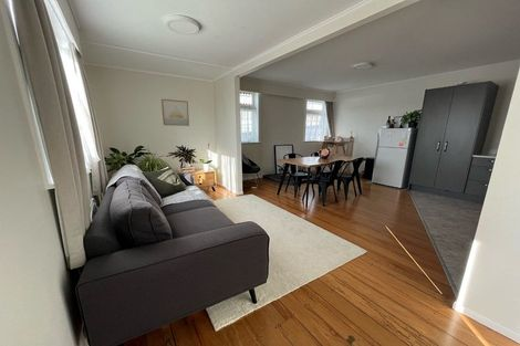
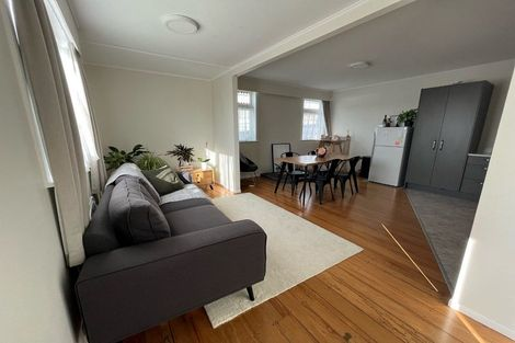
- wall art (175, 113)
